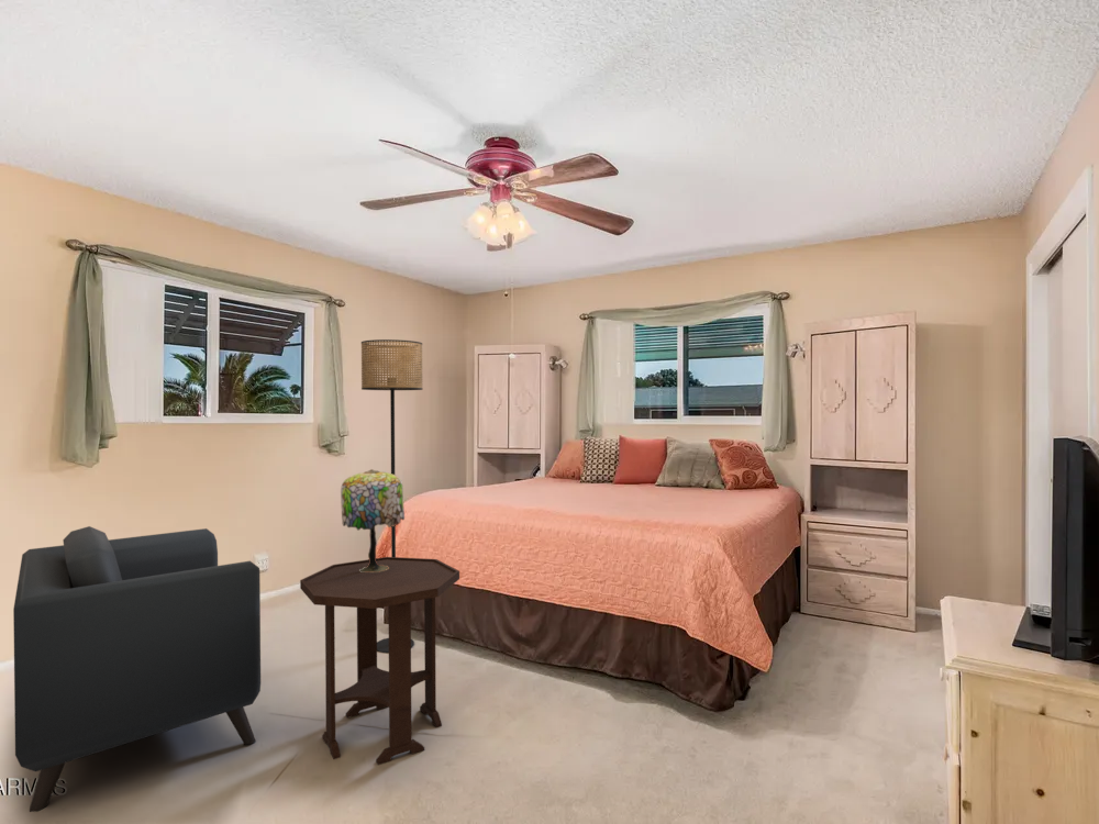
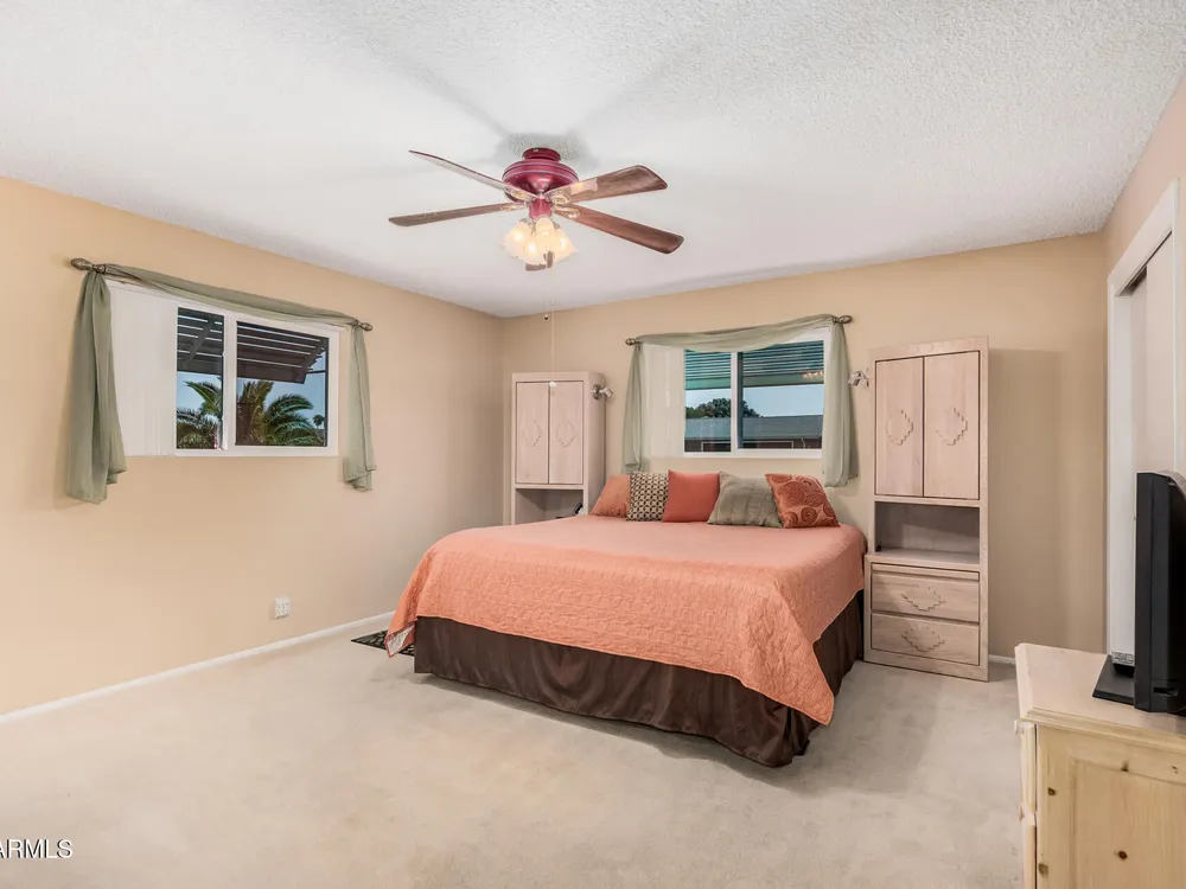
- table lamp (371, 515)
- side table (376, 654)
- floor lamp (392, 474)
- armchair (140, 632)
